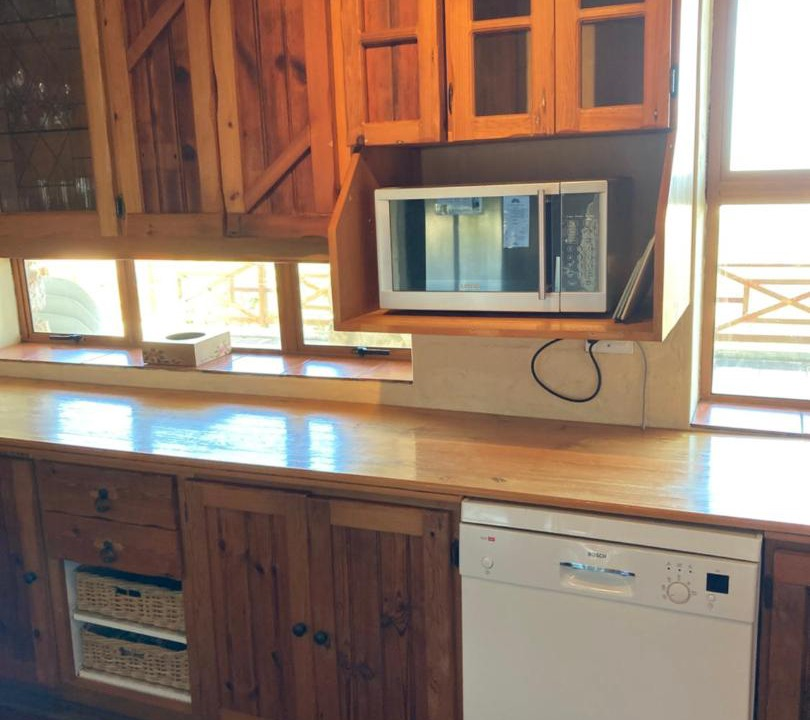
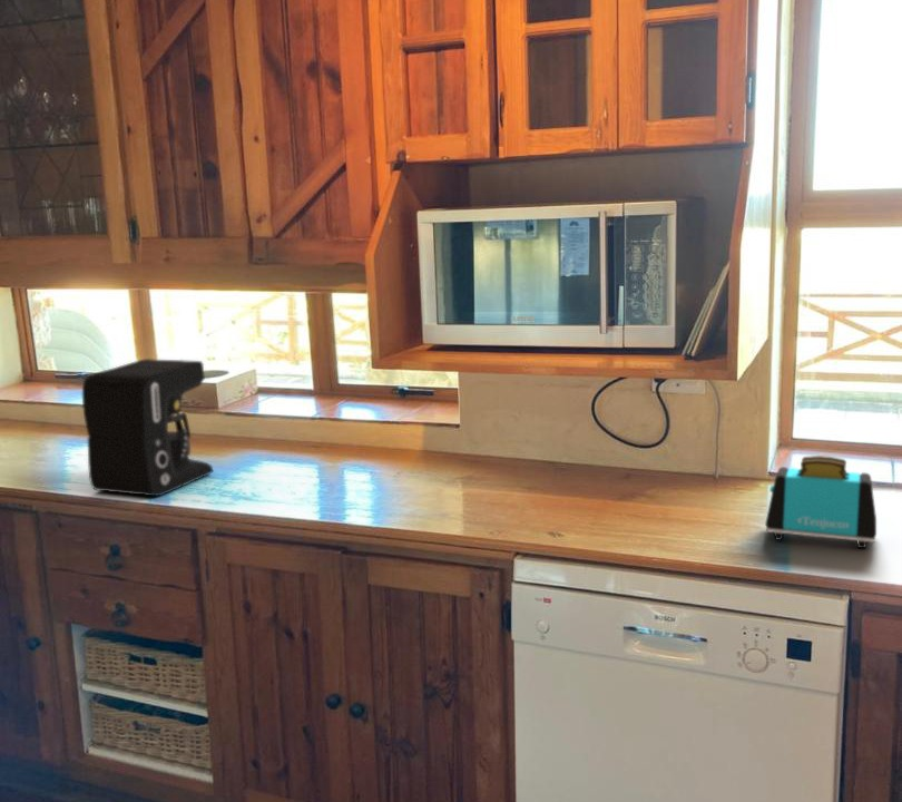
+ coffee maker (154, 424)
+ toaster (822, 498)
